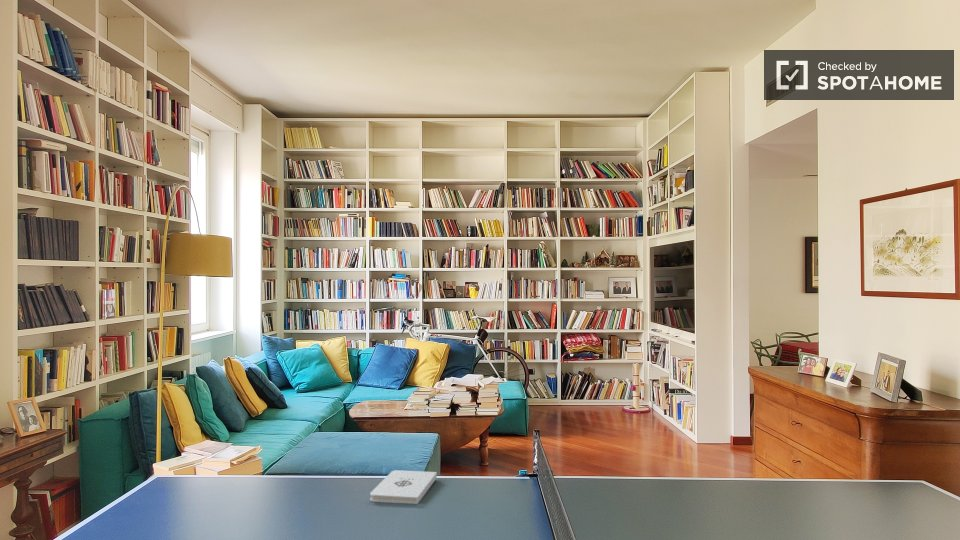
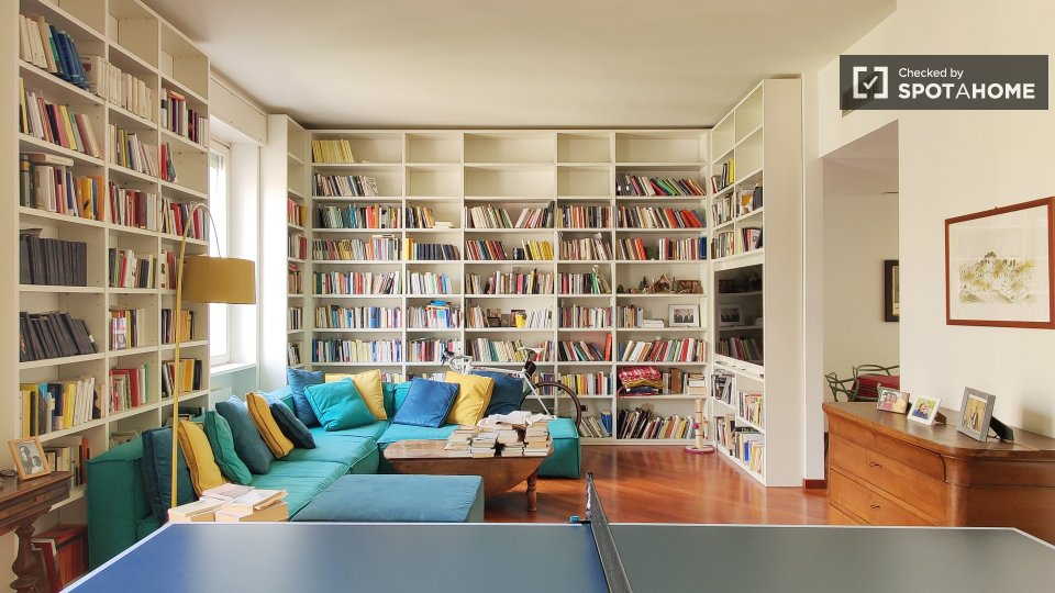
- notepad (404, 485)
